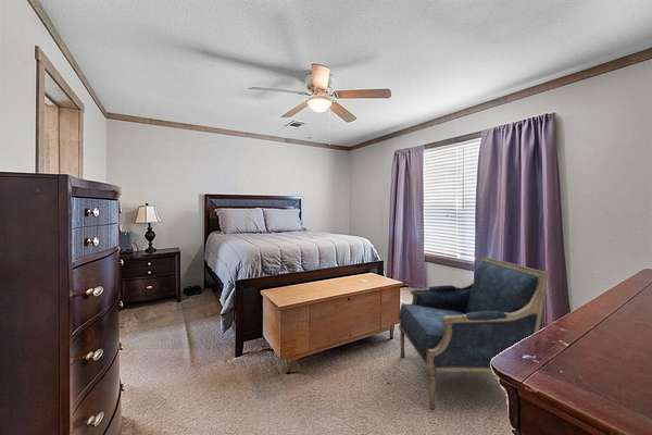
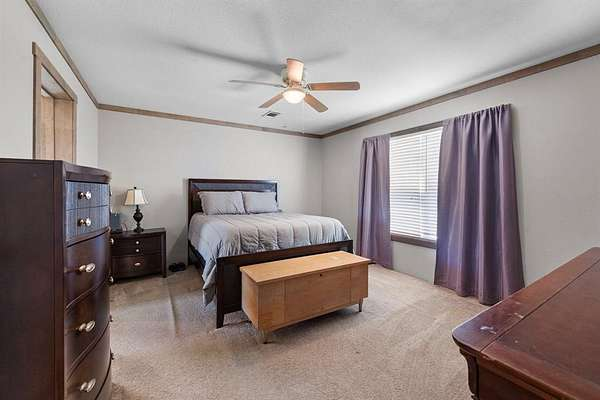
- armchair (459, 321)
